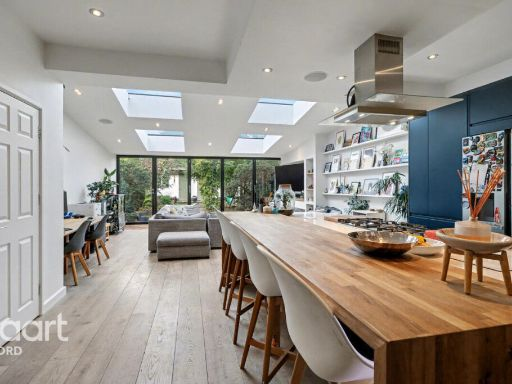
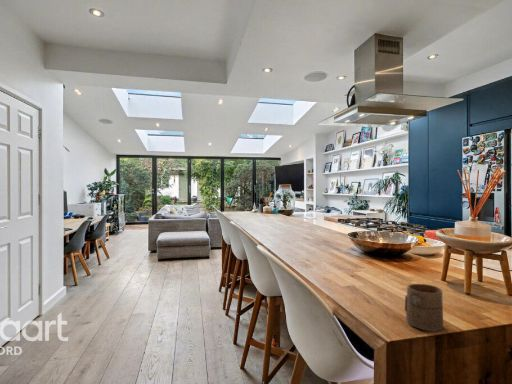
+ cup (423, 305)
